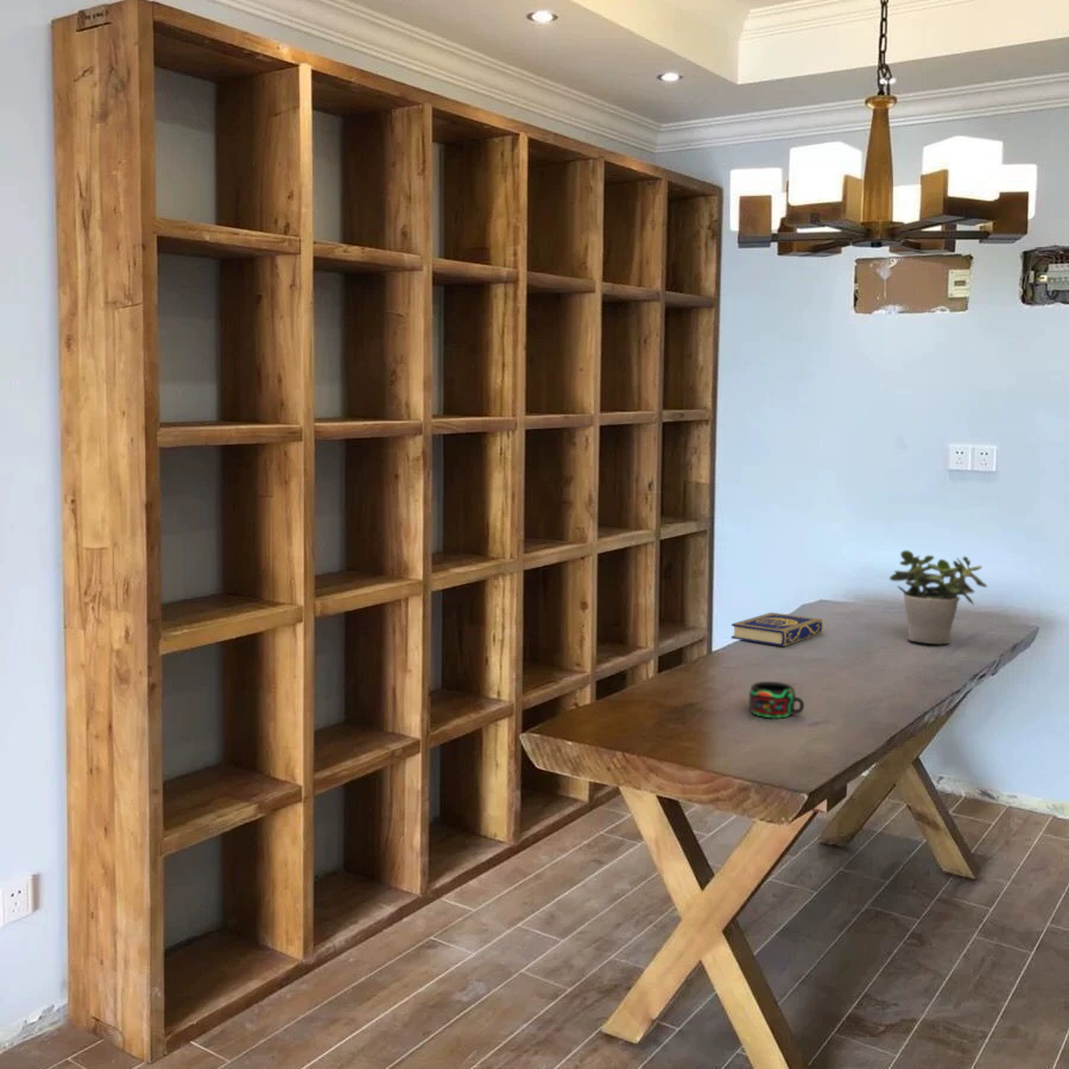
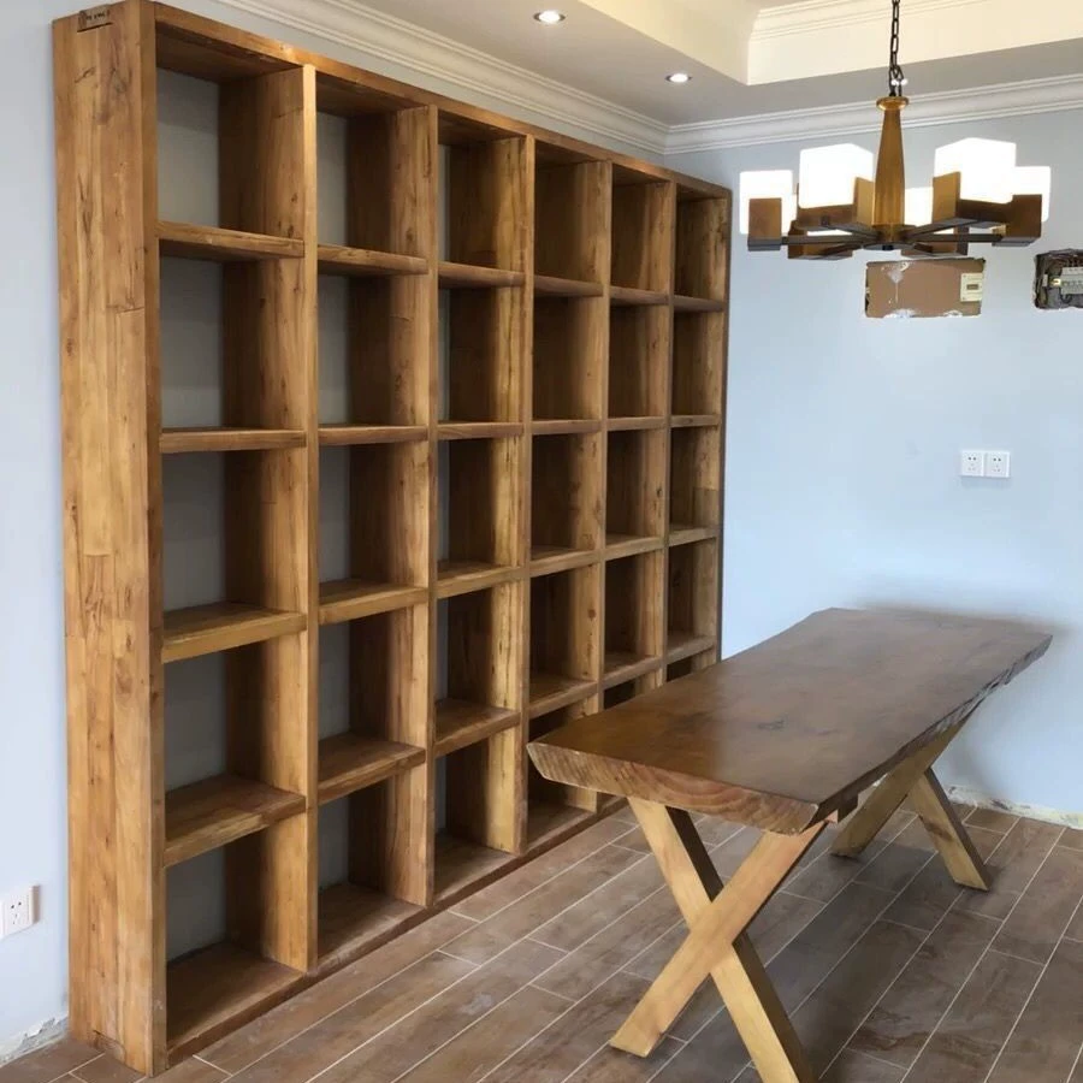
- potted plant (934, 595)
- book (778, 628)
- mug (776, 700)
